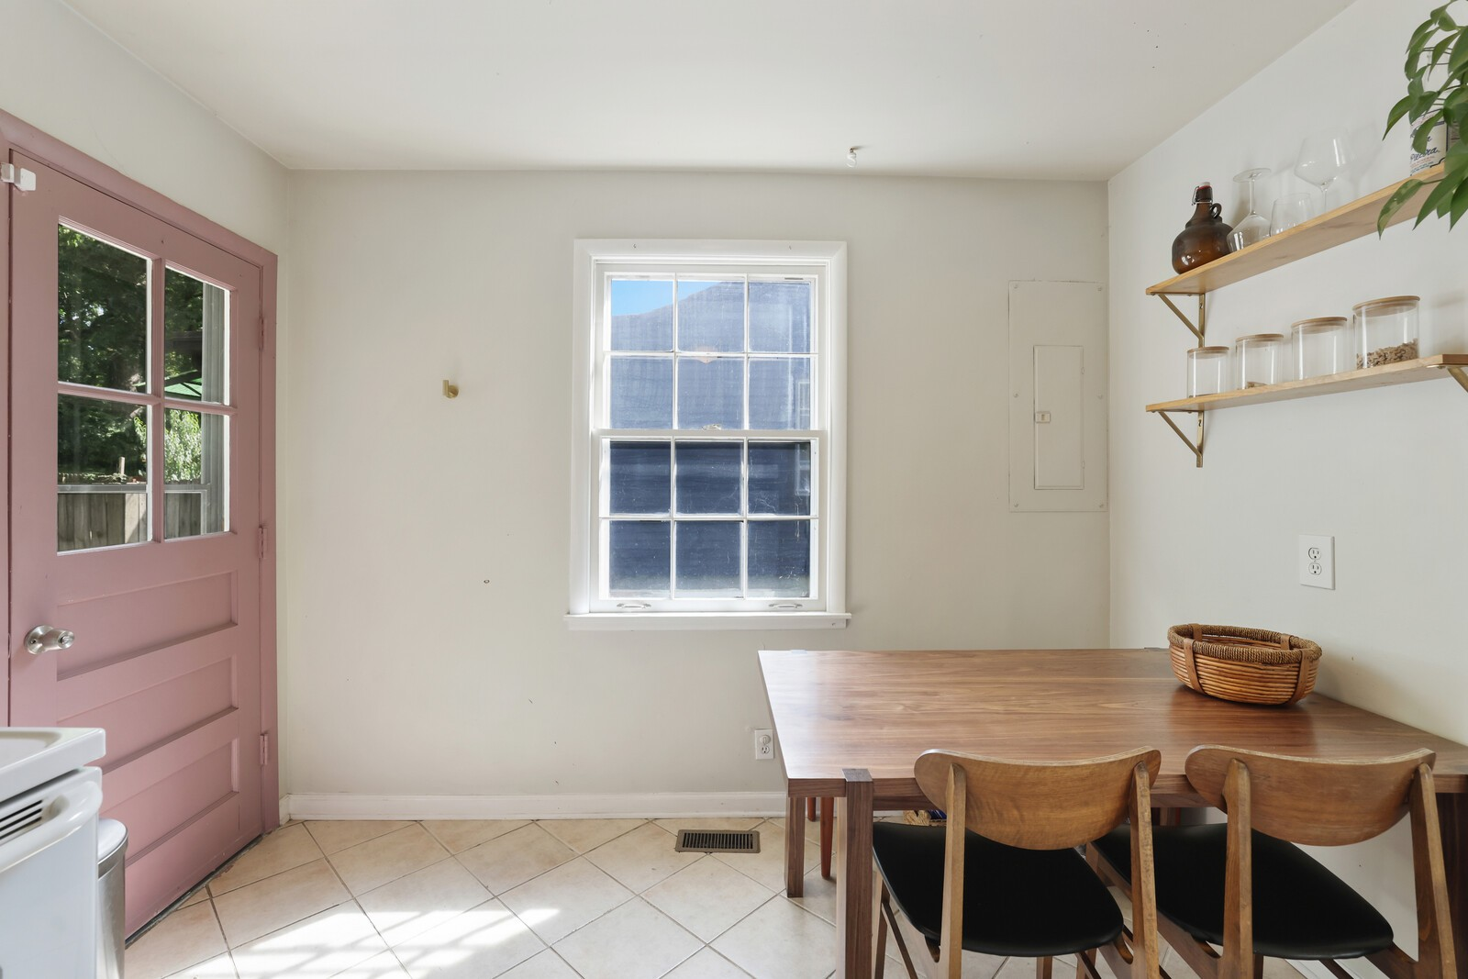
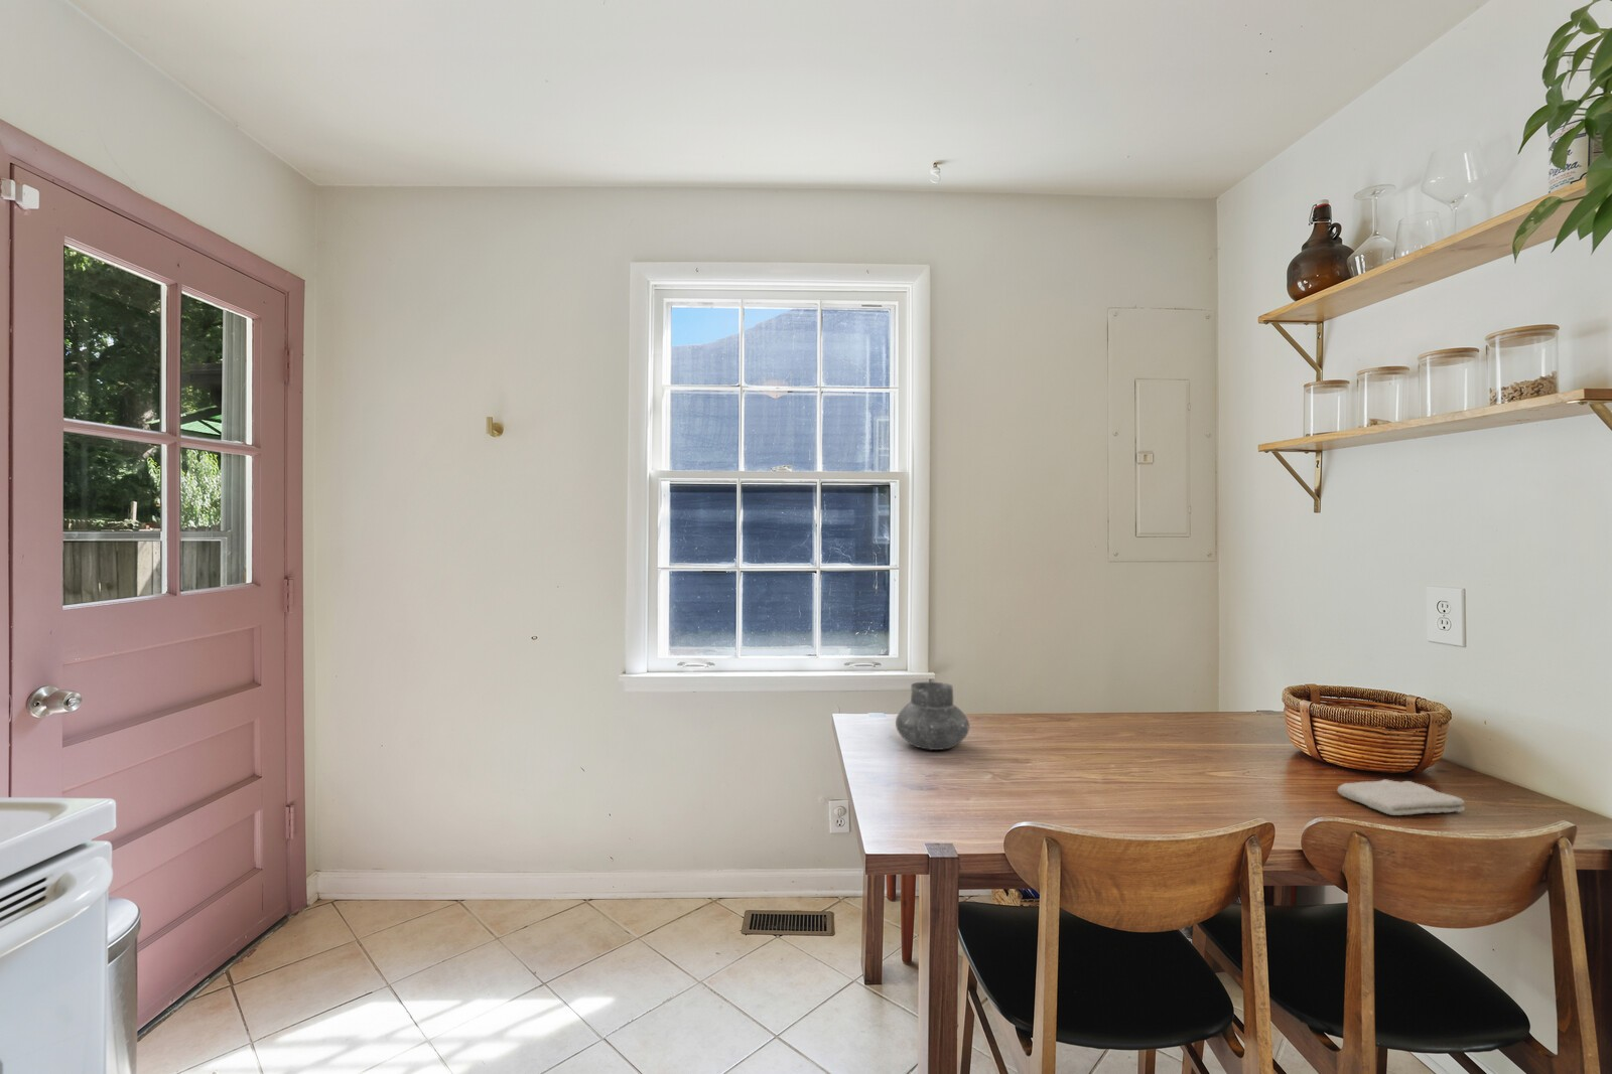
+ vase (932, 714)
+ washcloth (1401, 796)
